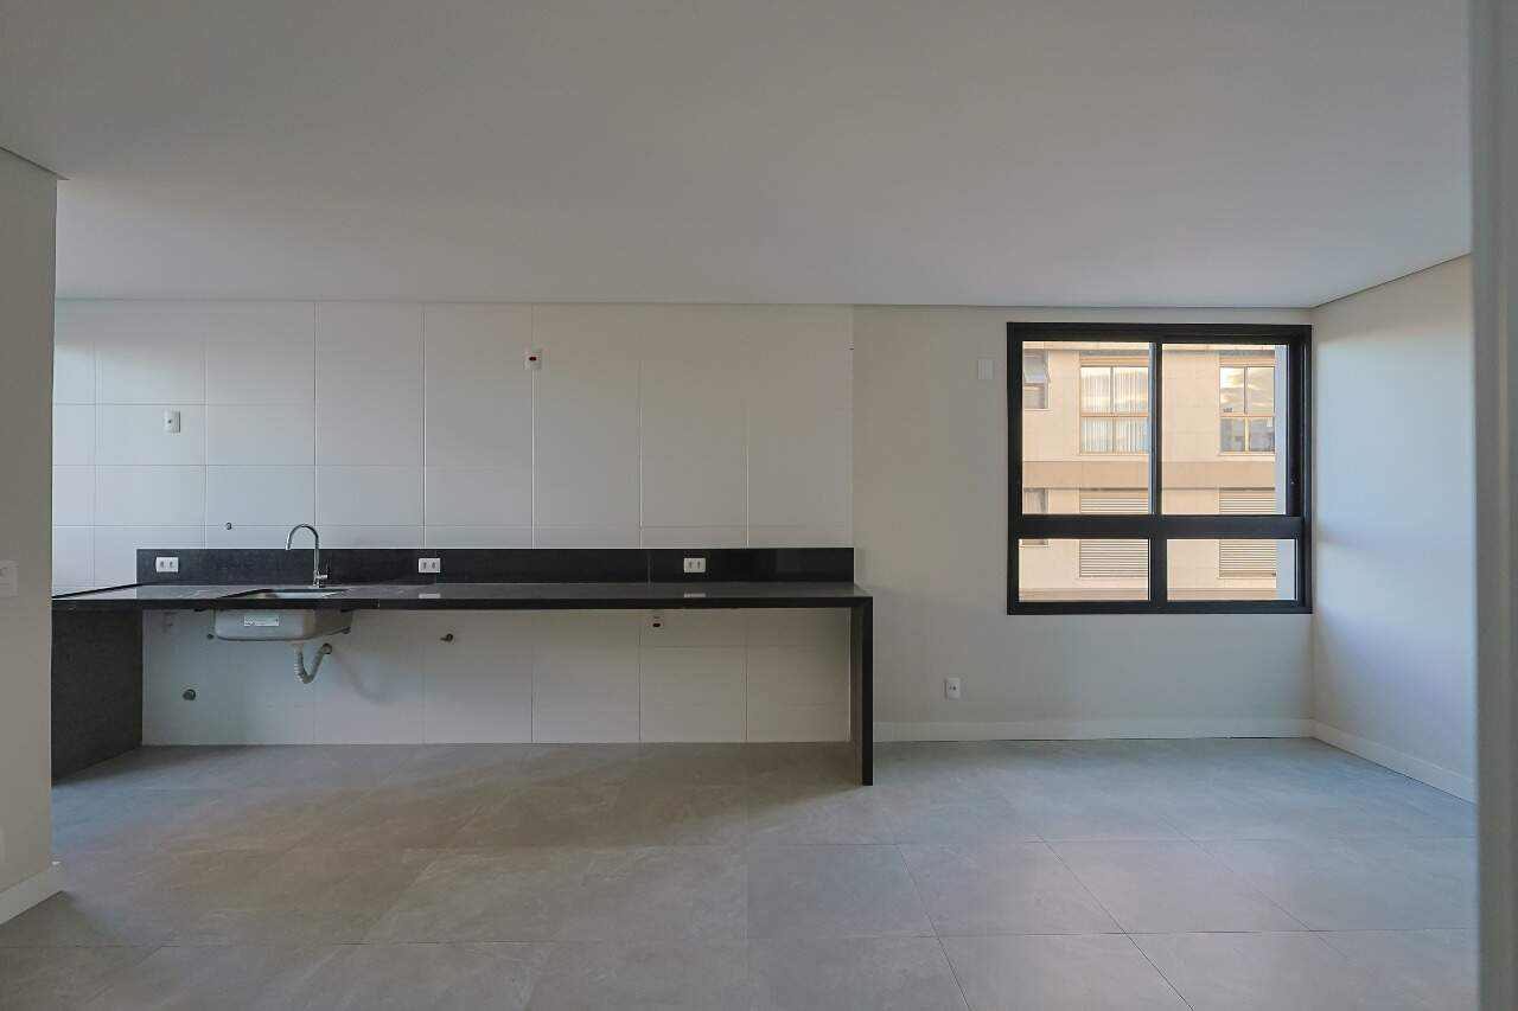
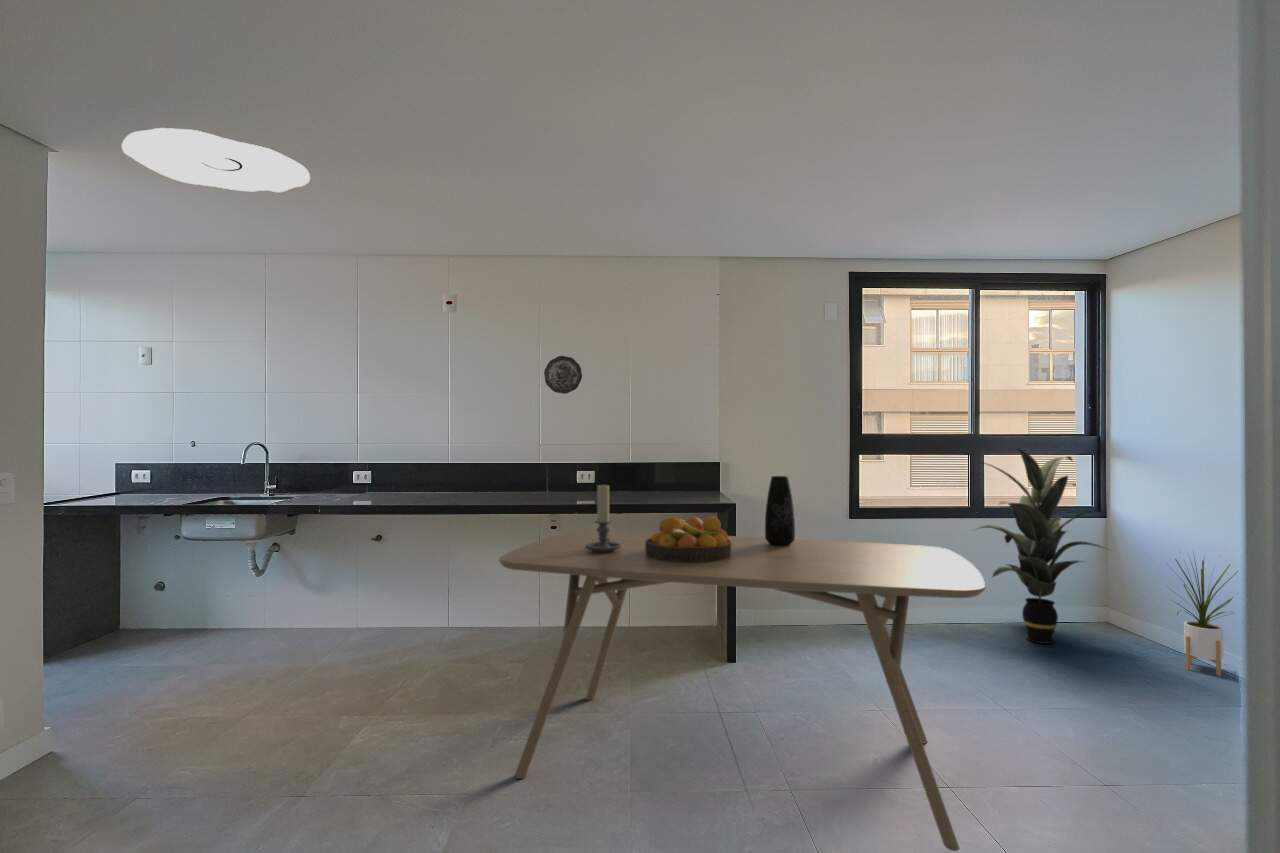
+ ceiling light (219, 154)
+ candle holder (604, 516)
+ indoor plant (1029, 542)
+ dining table (734, 586)
+ vase (779, 509)
+ fruit bowl (688, 534)
+ house plant (1205, 611)
+ decorative plate (563, 374)
